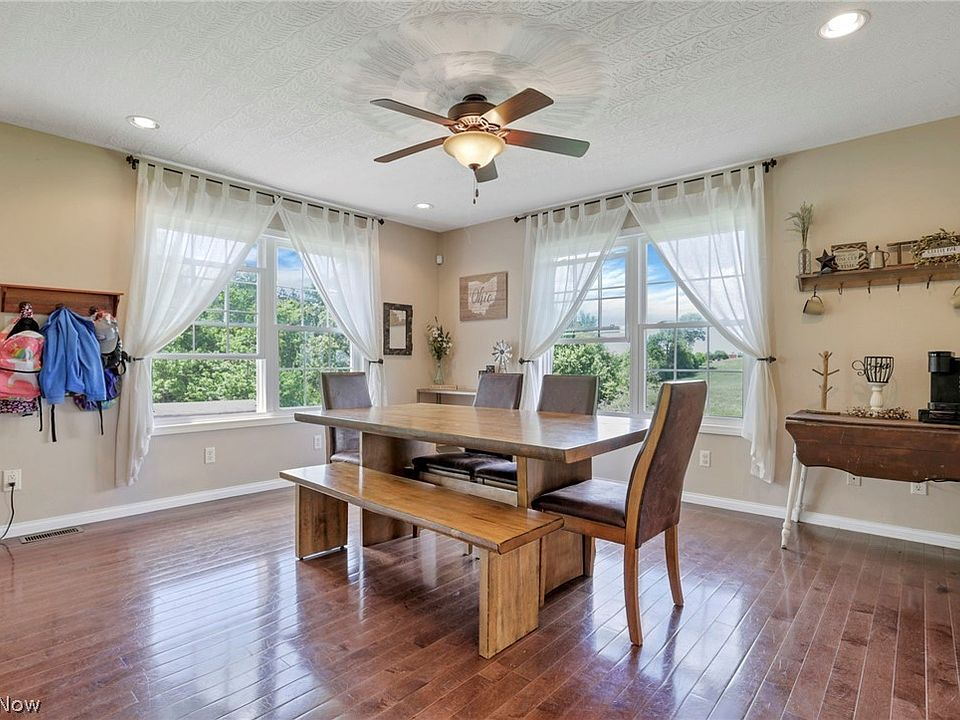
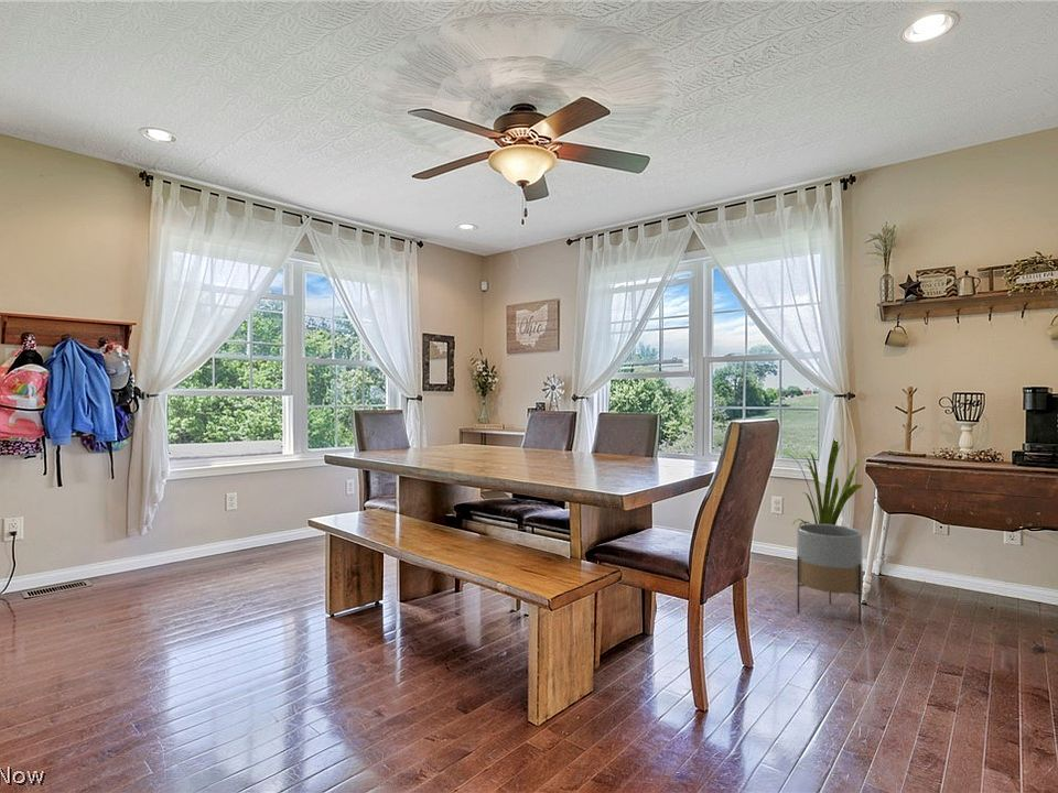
+ planter (828, 571)
+ house plant (821, 506)
